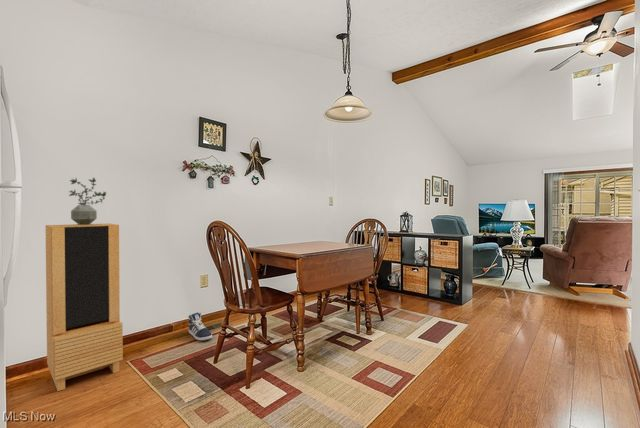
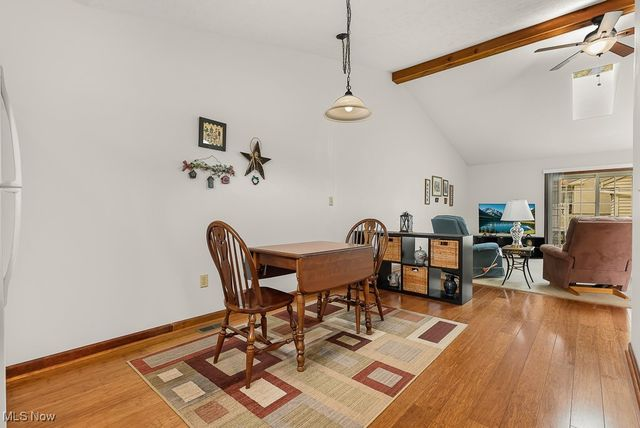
- potted plant (88, 200)
- sneaker (199, 325)
- storage cabinet (85, 299)
